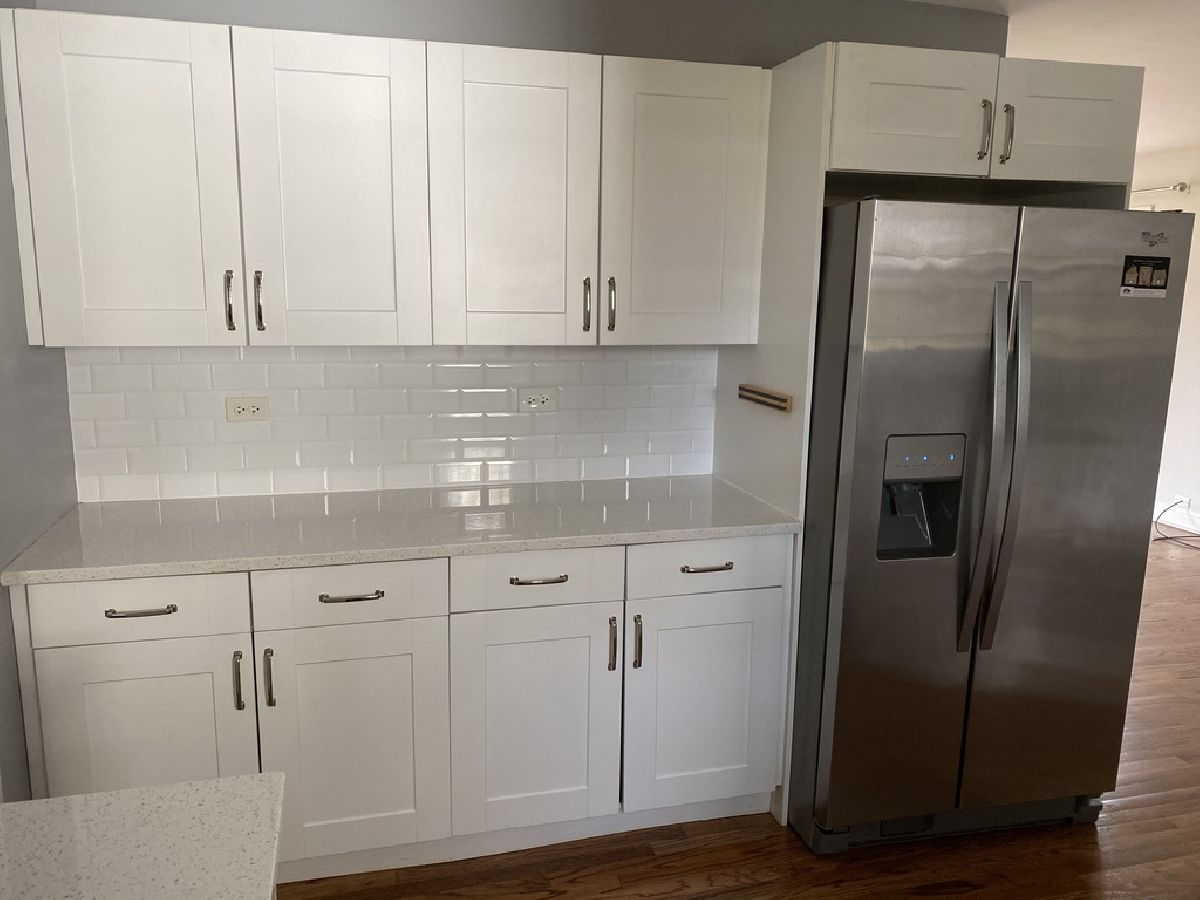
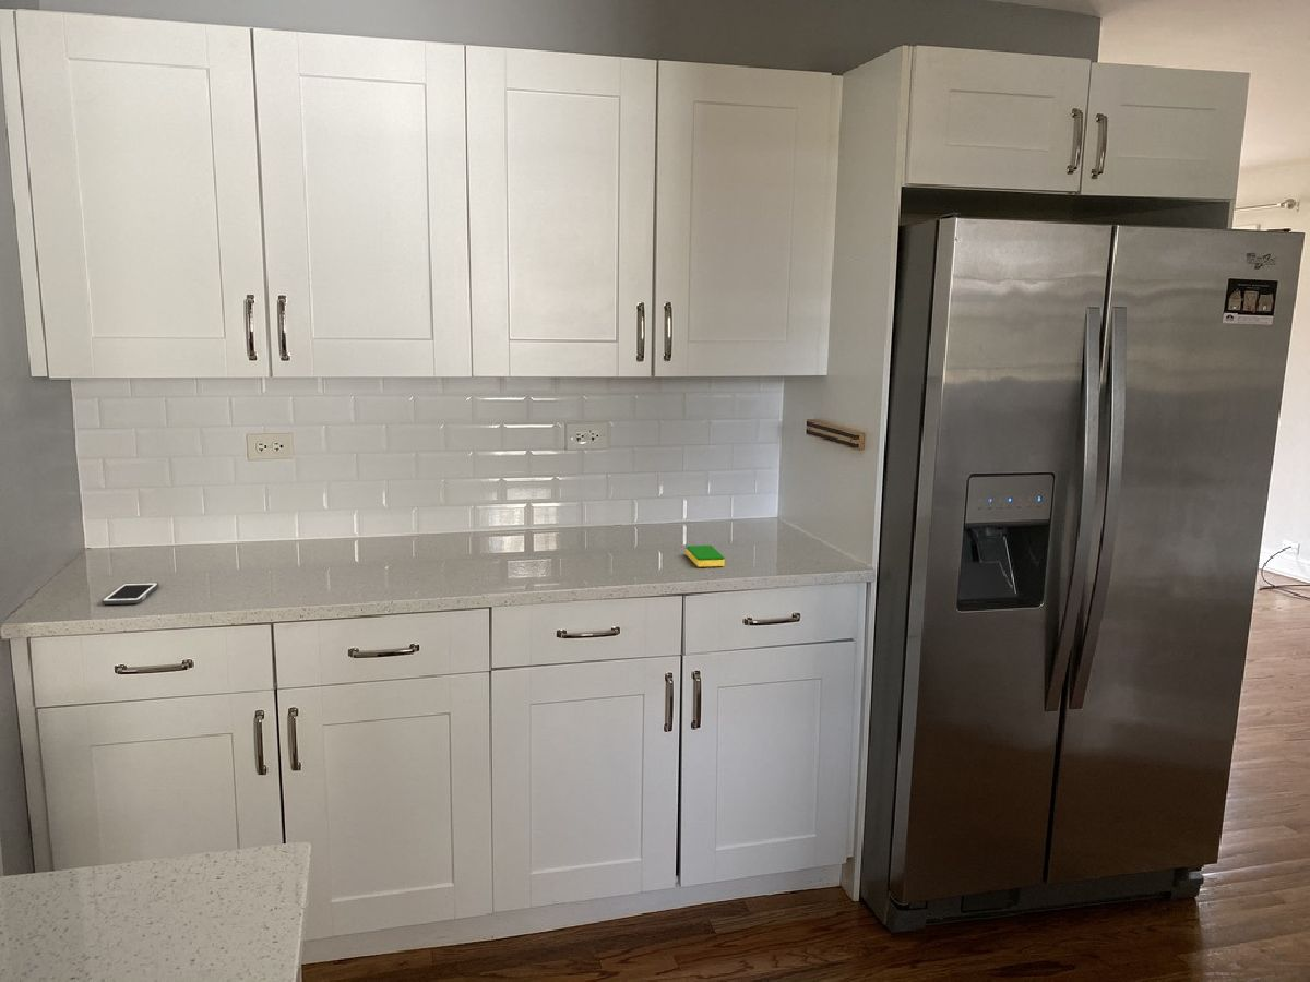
+ cell phone (131, 592)
+ dish sponge (704, 555)
